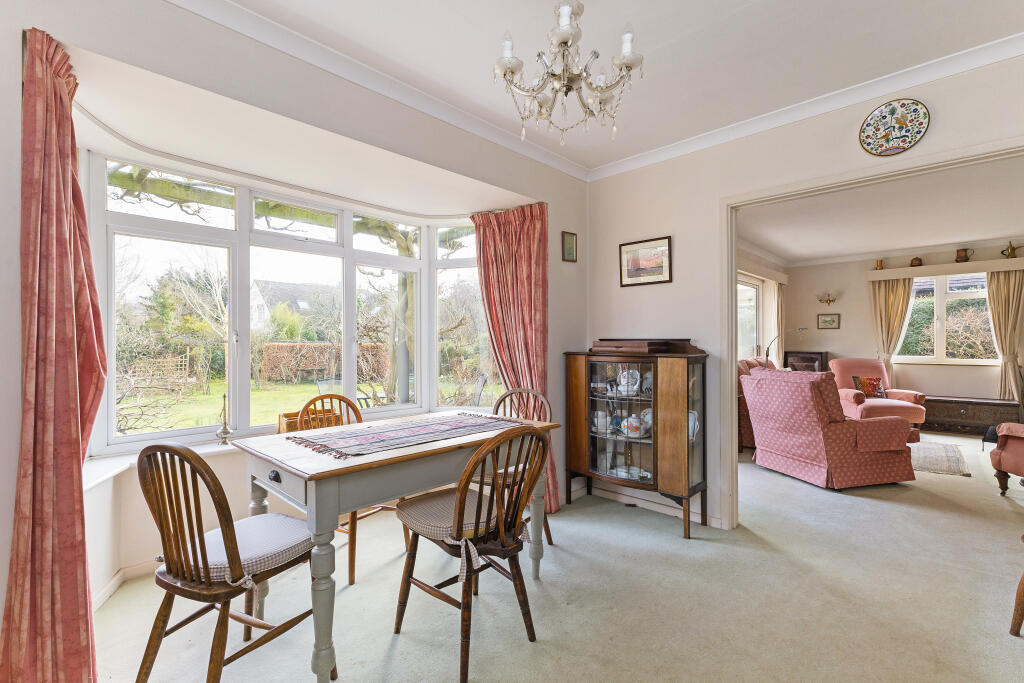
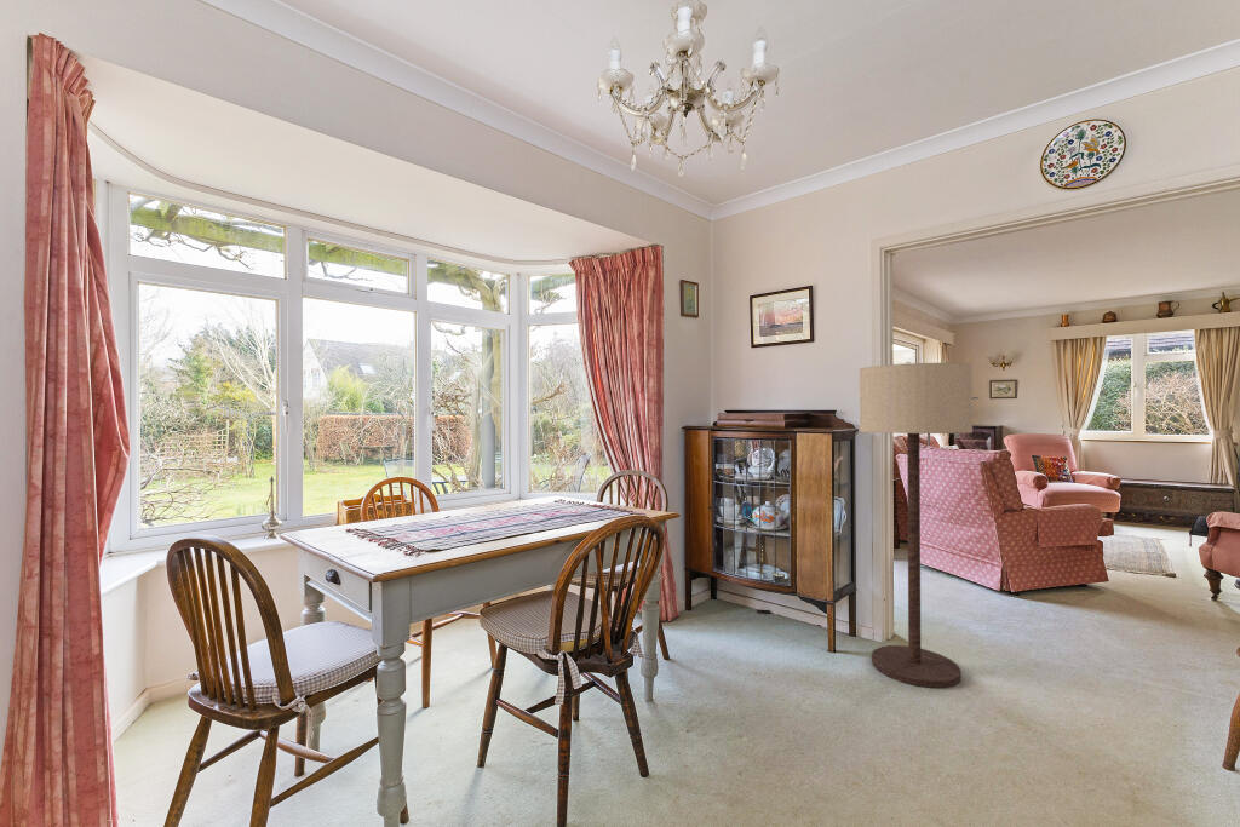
+ floor lamp (913, 517)
